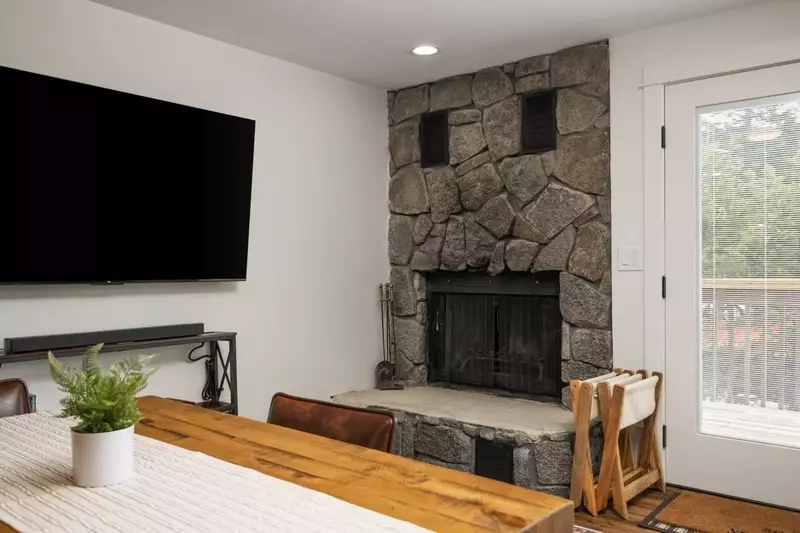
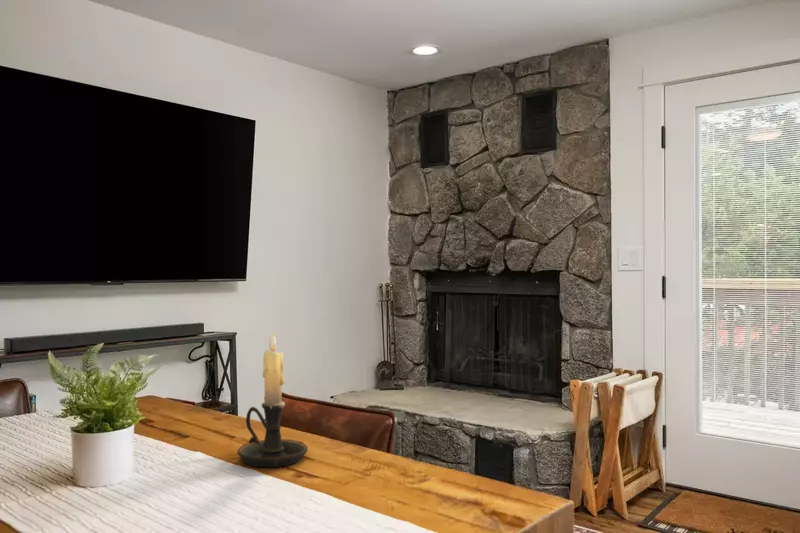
+ candle holder (267, 393)
